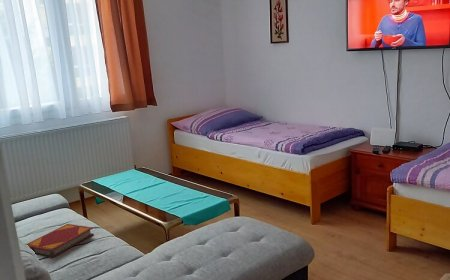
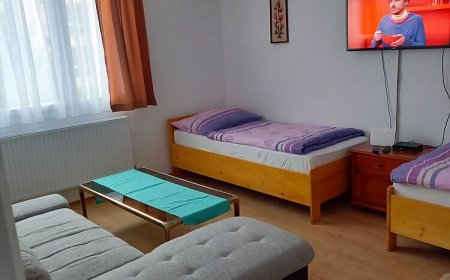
- hardback book (60, 239)
